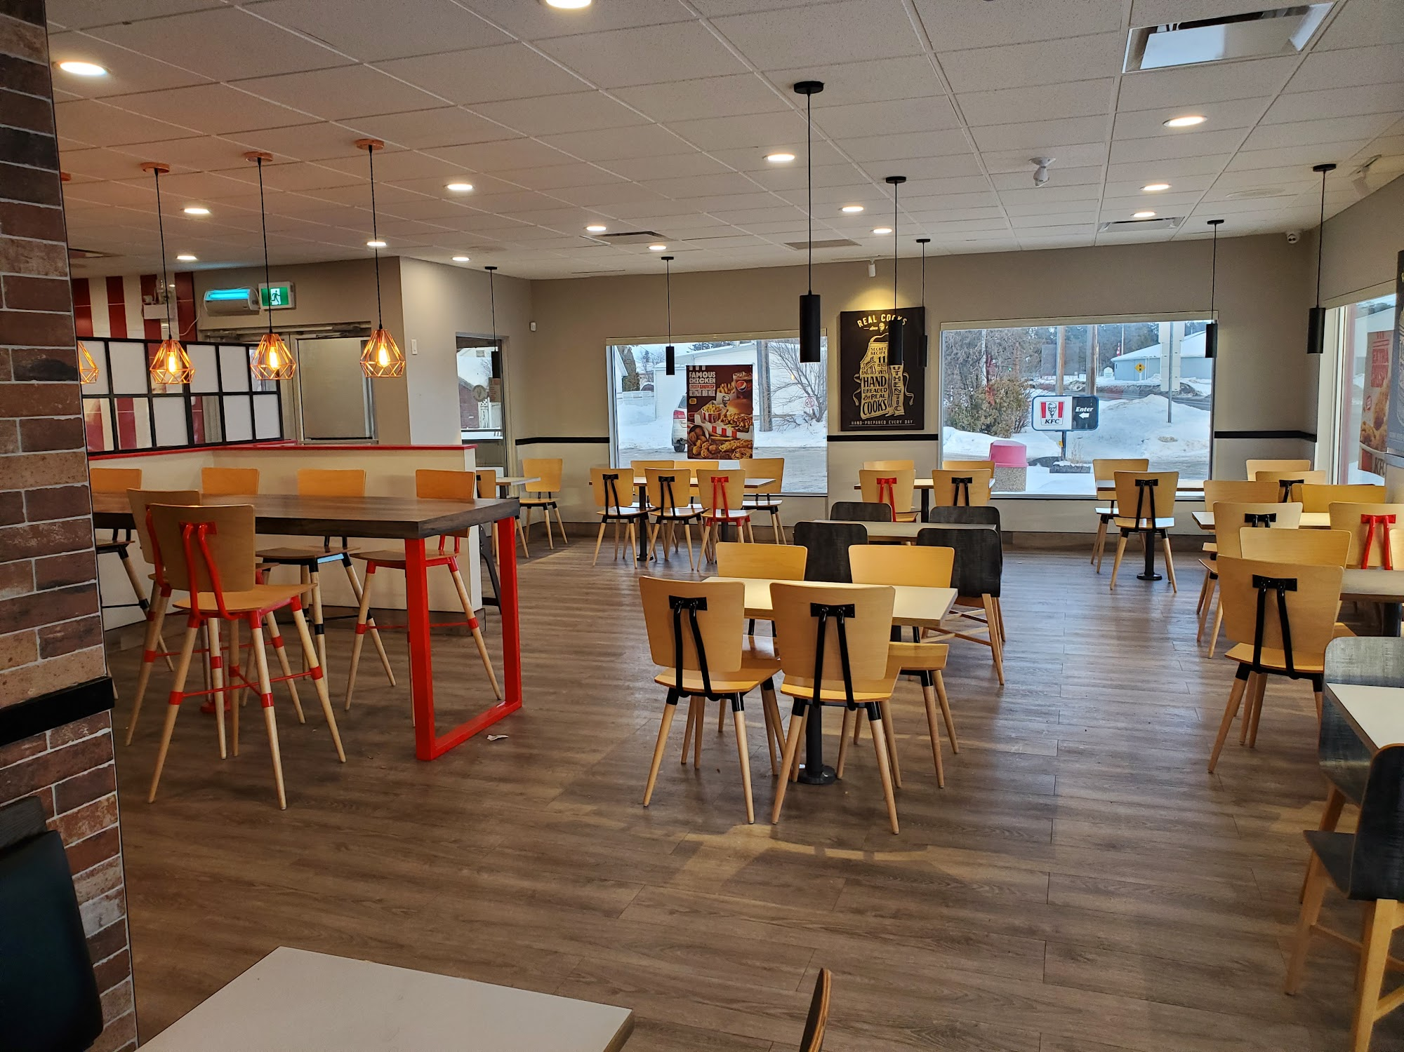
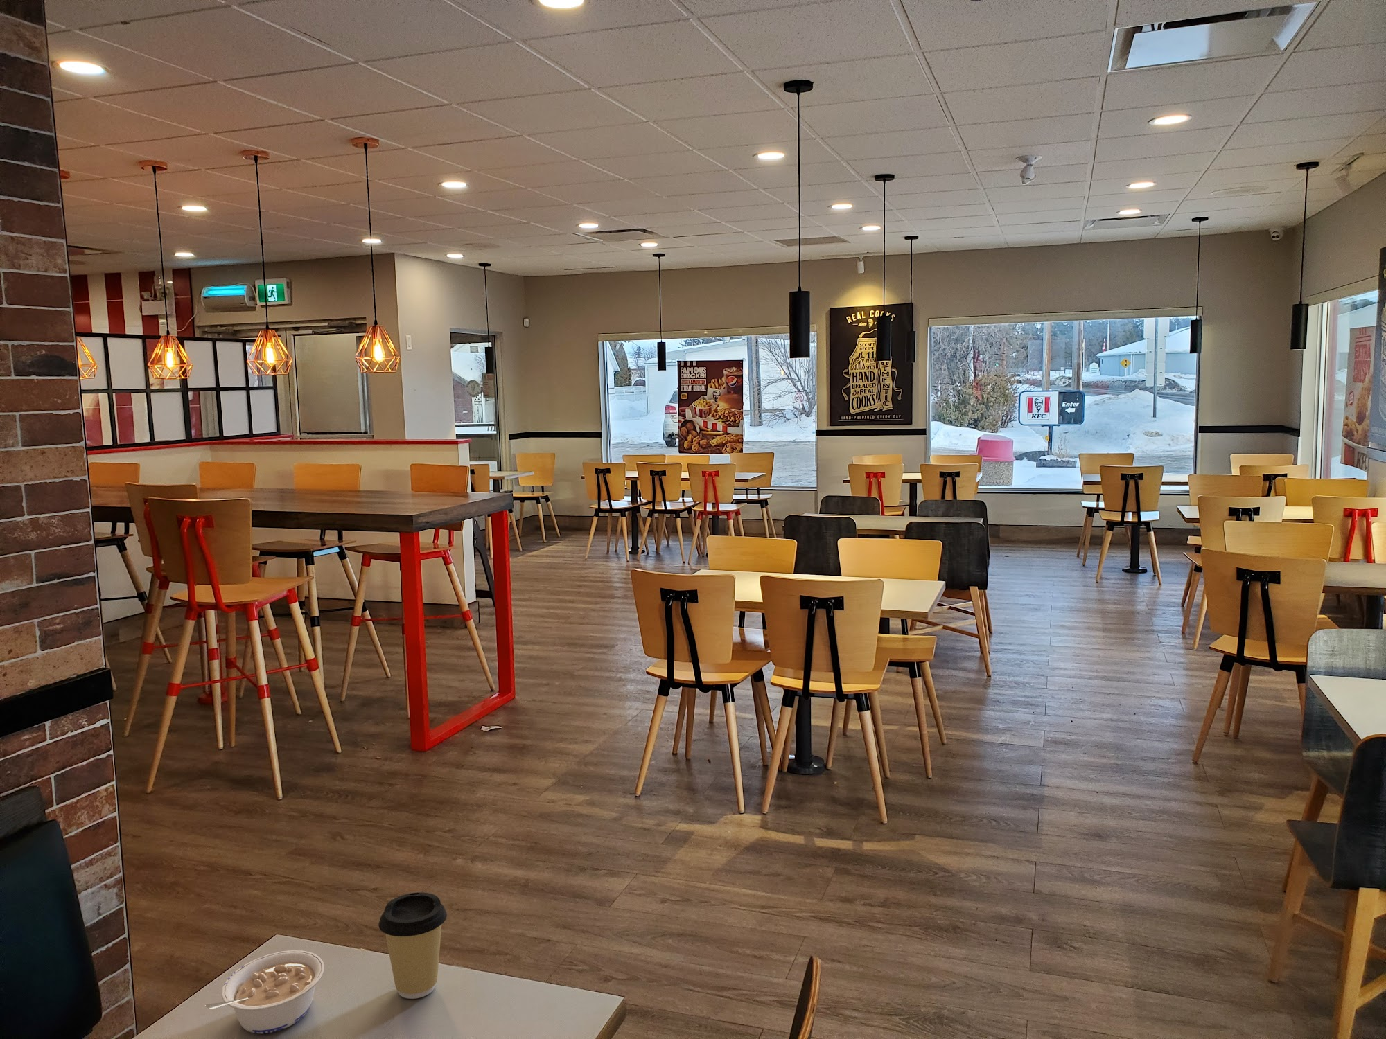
+ legume (273, 994)
+ coffee cup (415, 947)
